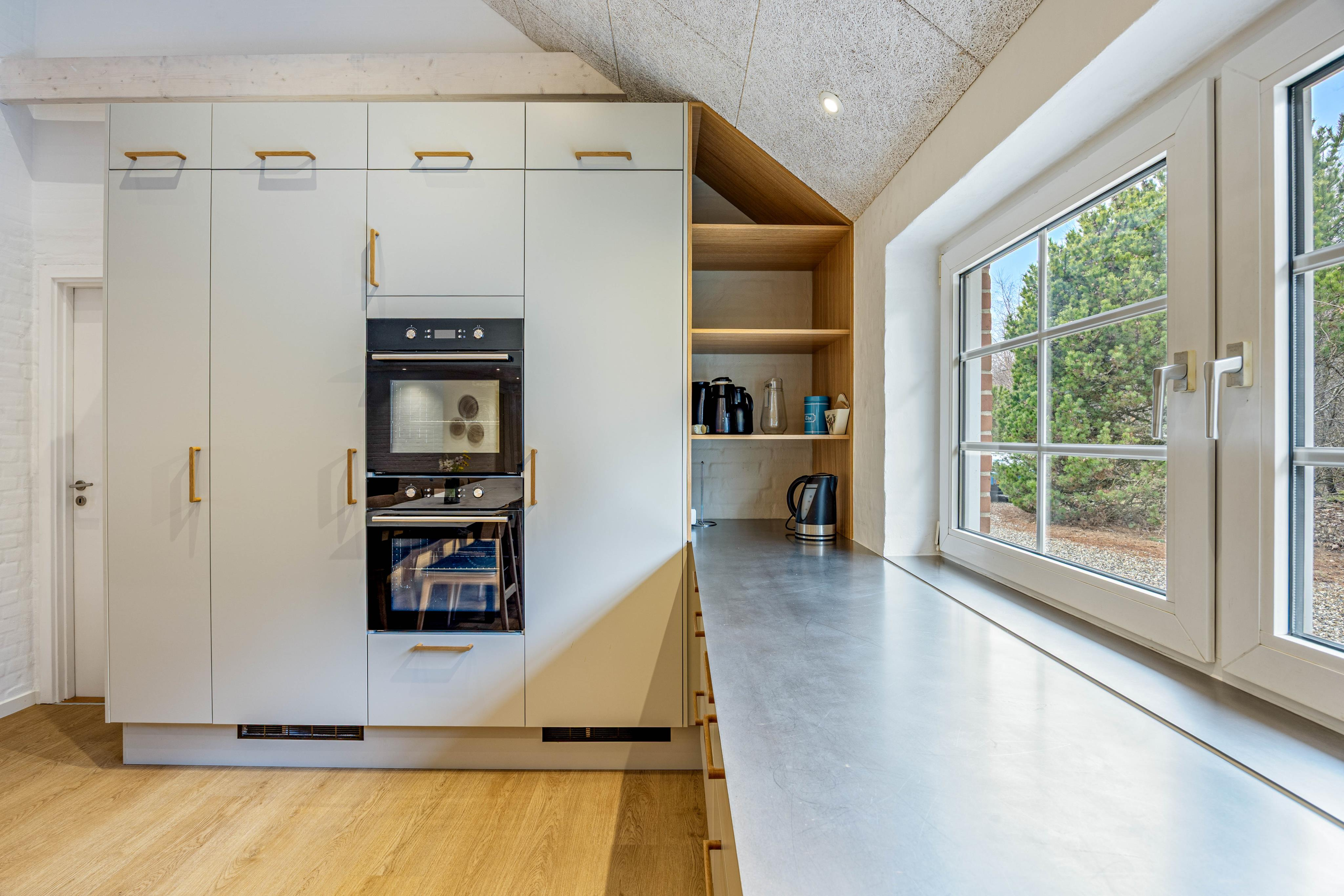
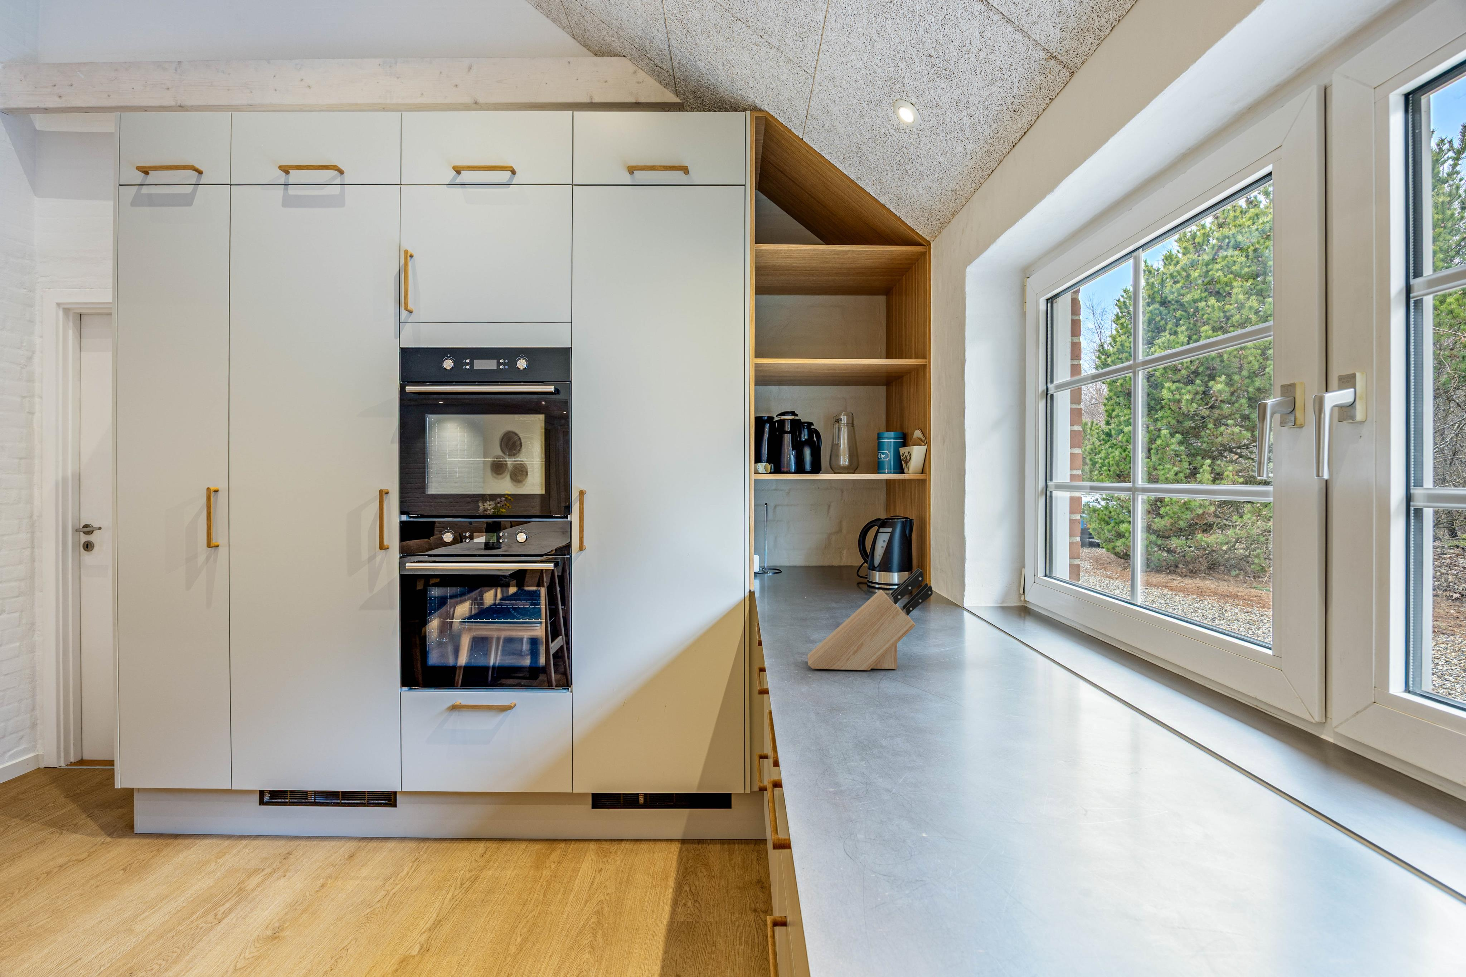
+ knife block (869, 616)
